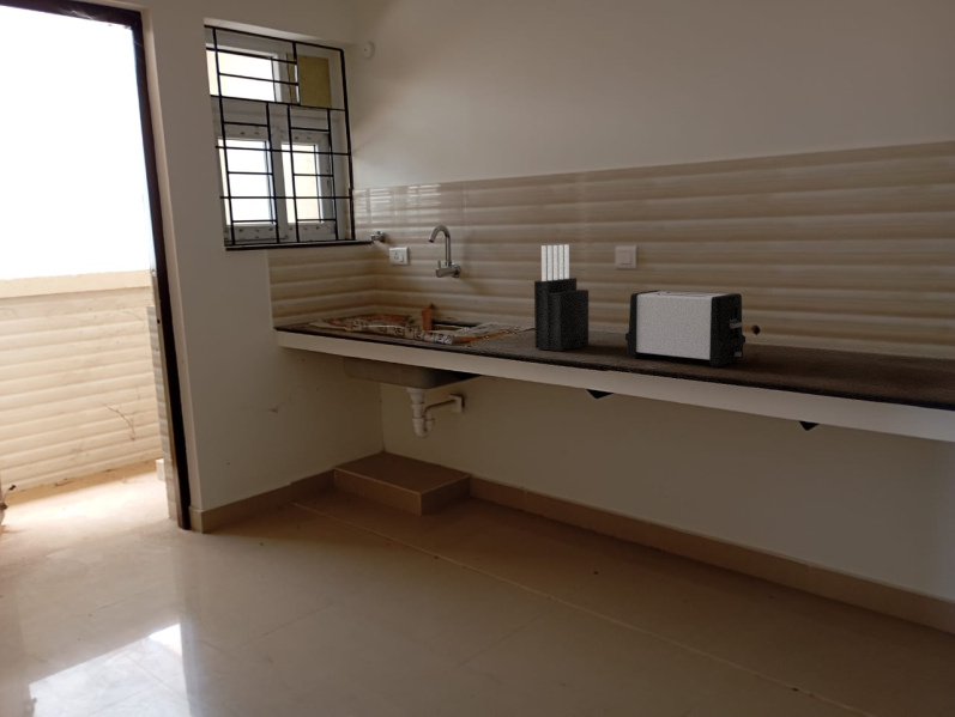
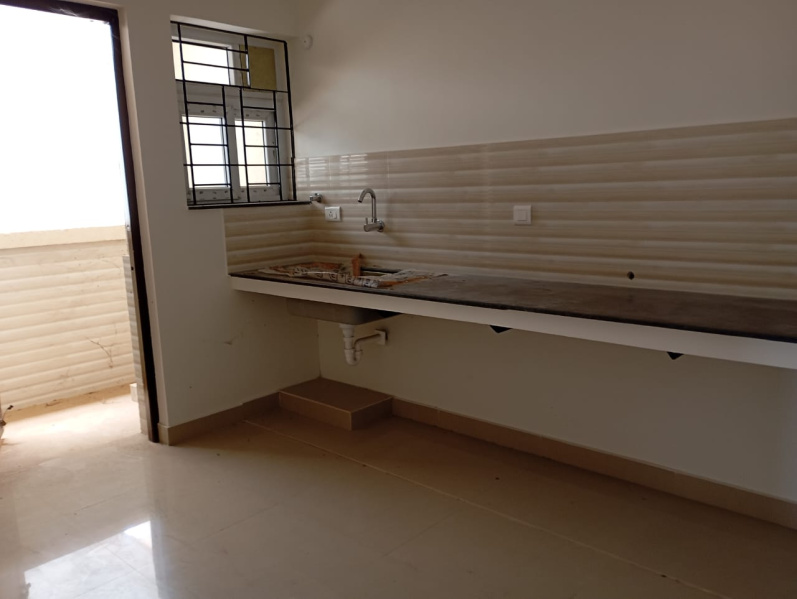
- knife block (564, 296)
- toaster (685, 326)
